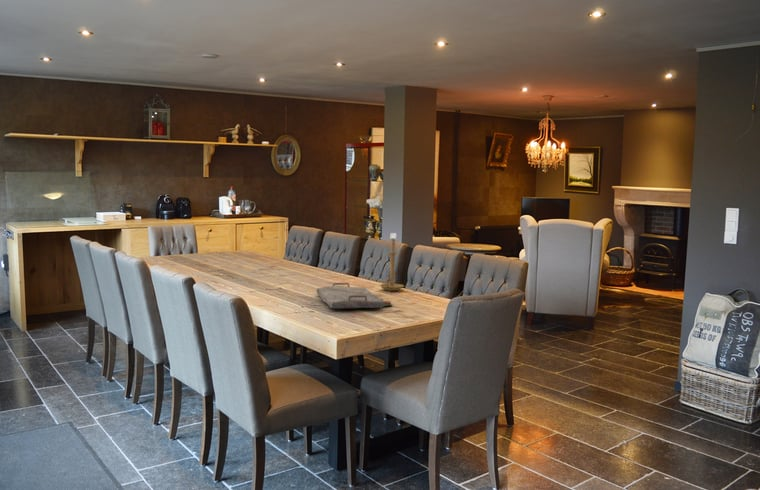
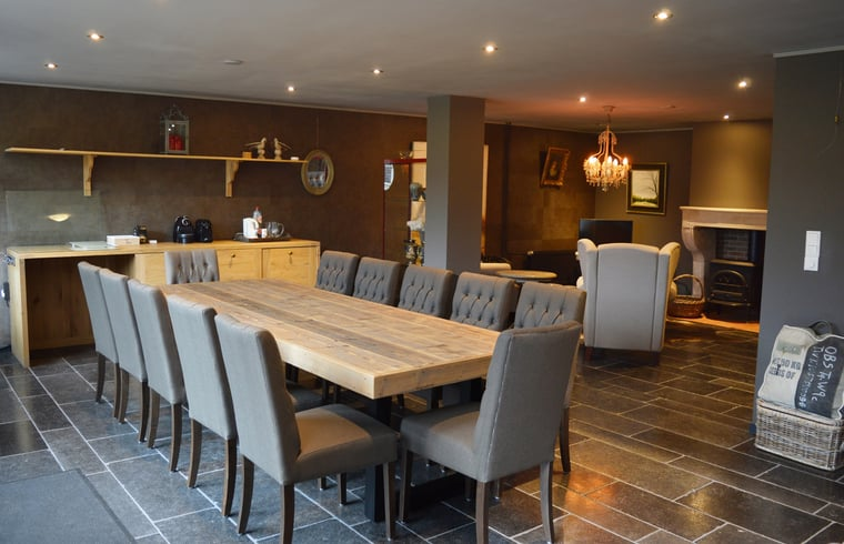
- serving tray (354, 295)
- candle holder (392, 261)
